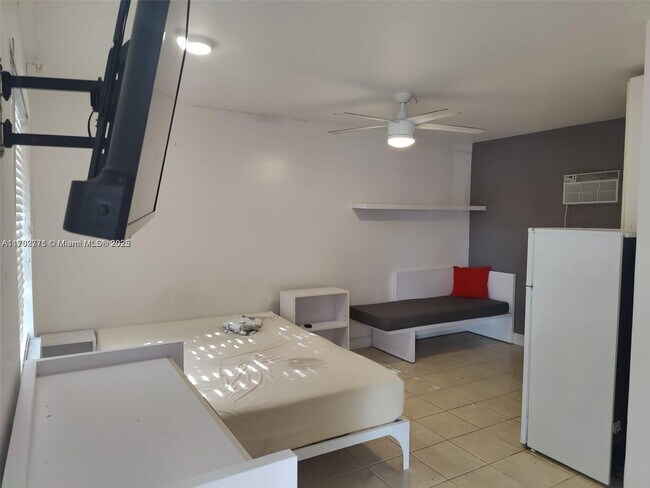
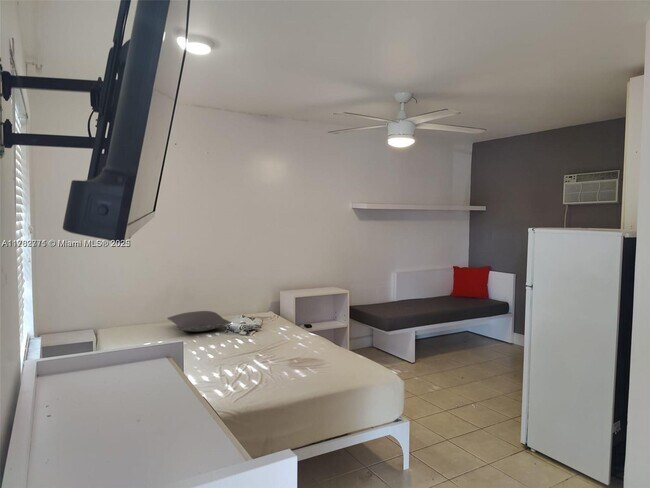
+ pillow (198, 320)
